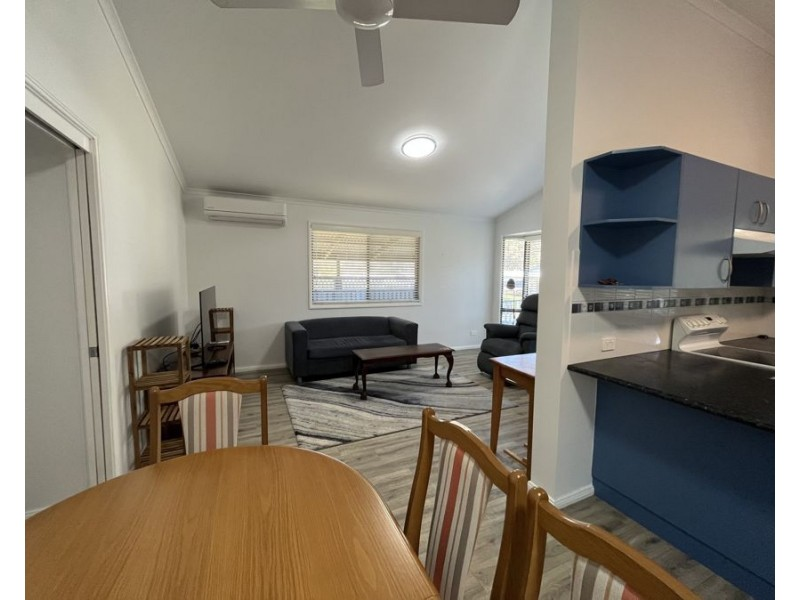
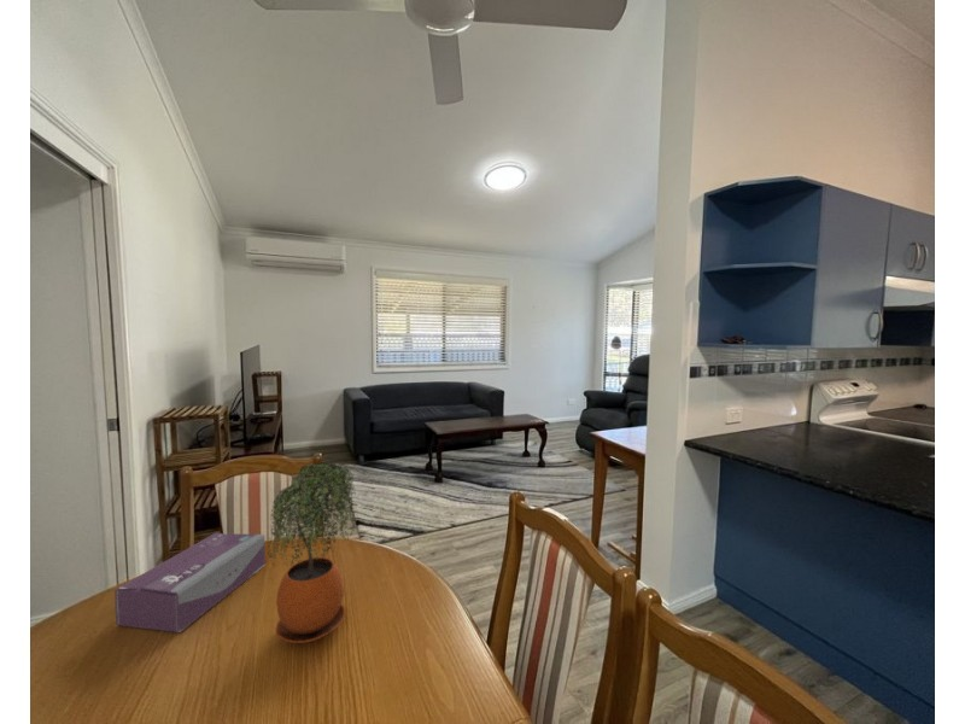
+ tissue box (199, 574)
+ potted plant (314, 544)
